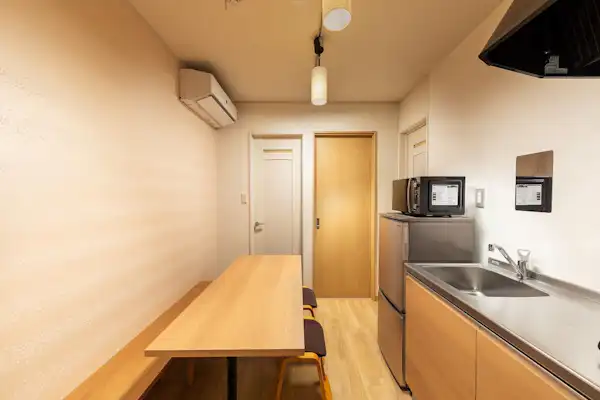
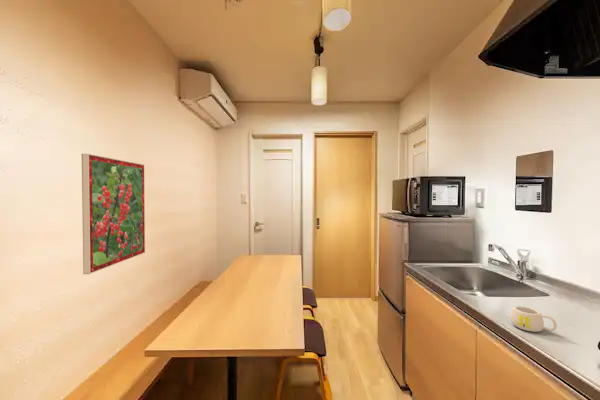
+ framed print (118, 211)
+ mug (532, 320)
